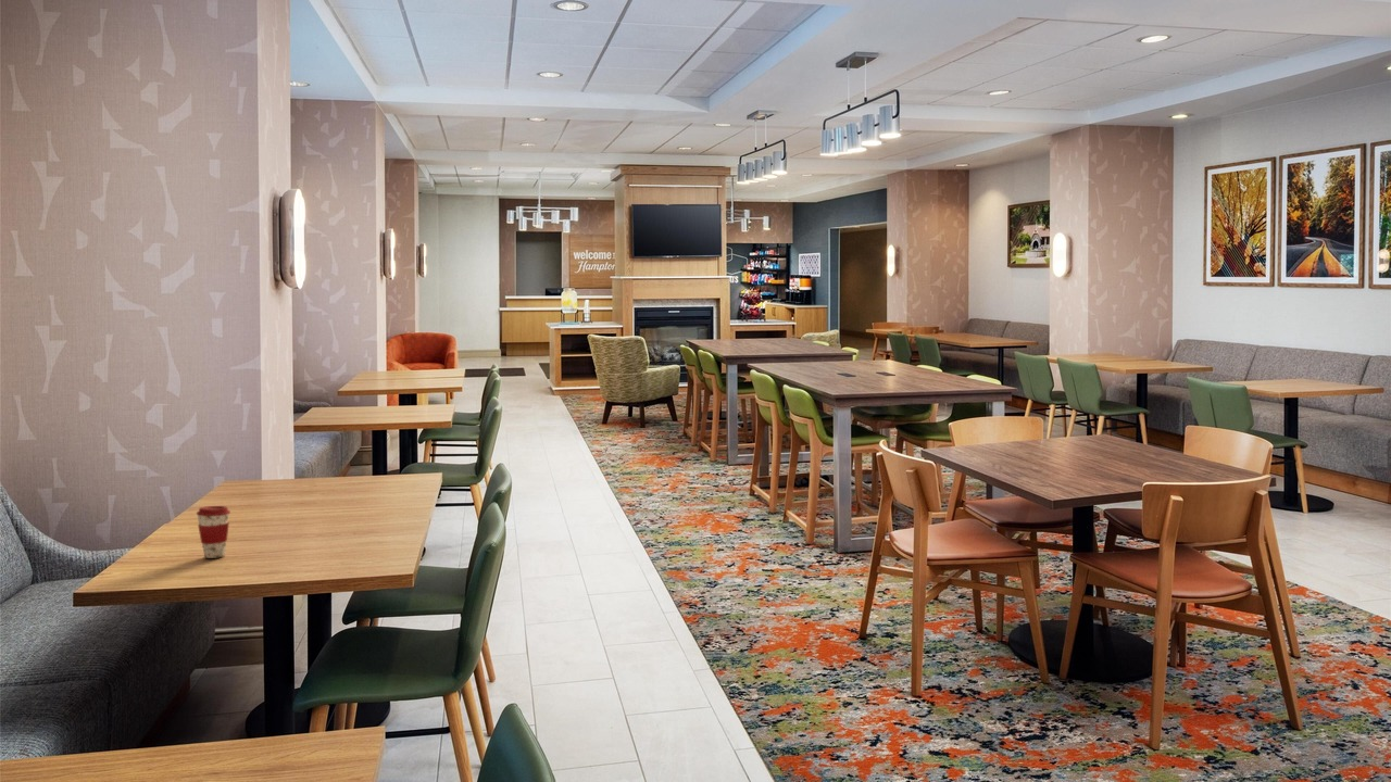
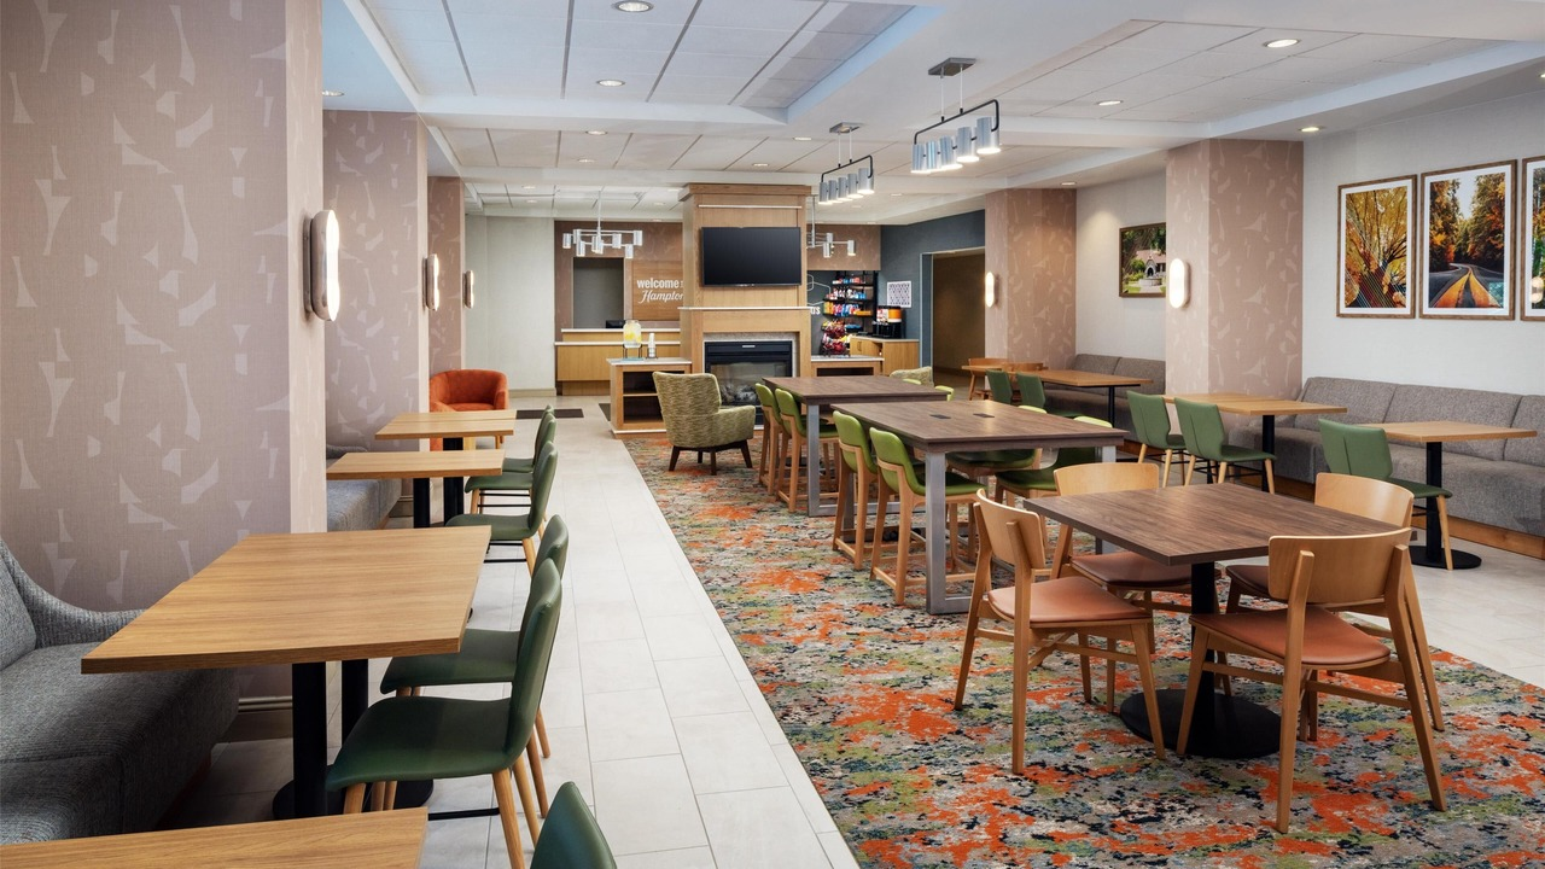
- coffee cup (213, 531)
